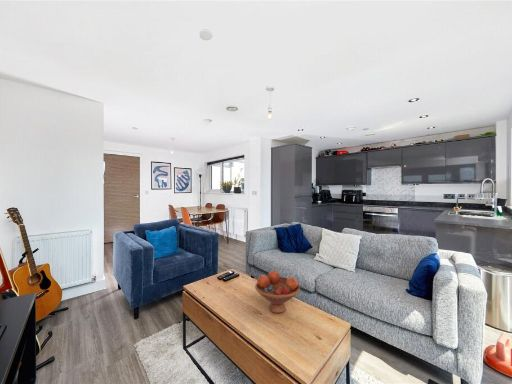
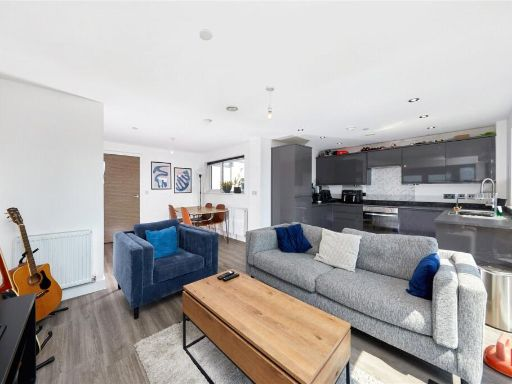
- fruit bowl (277, 292)
